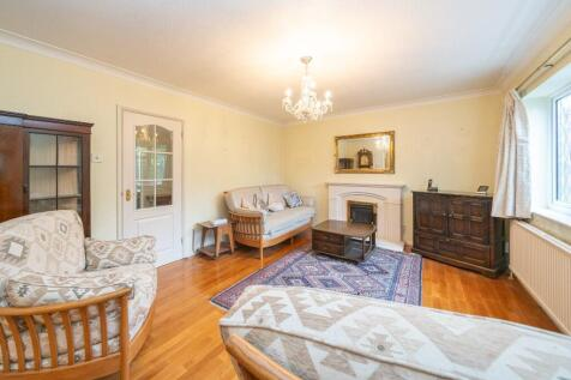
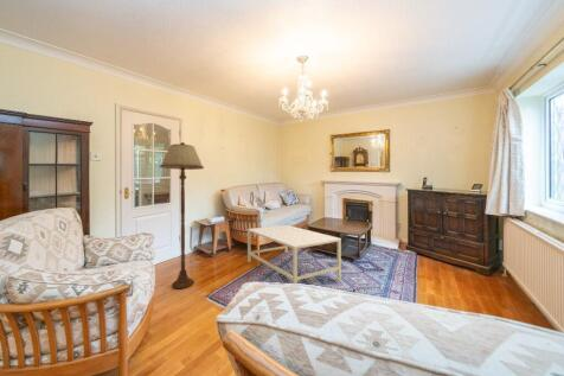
+ floor lamp (182, 212)
+ coffee table (287, 251)
